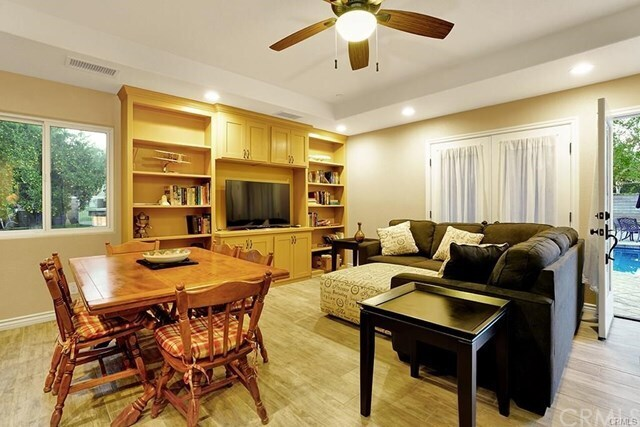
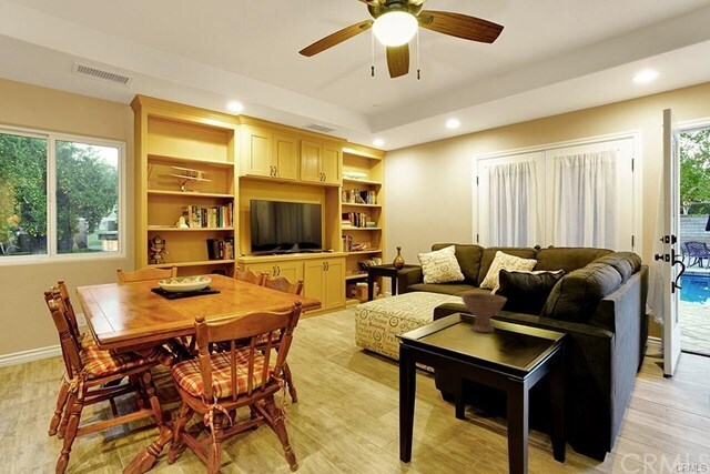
+ bowl (481, 312)
